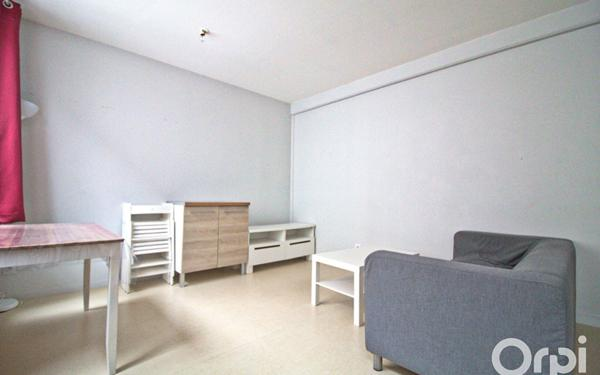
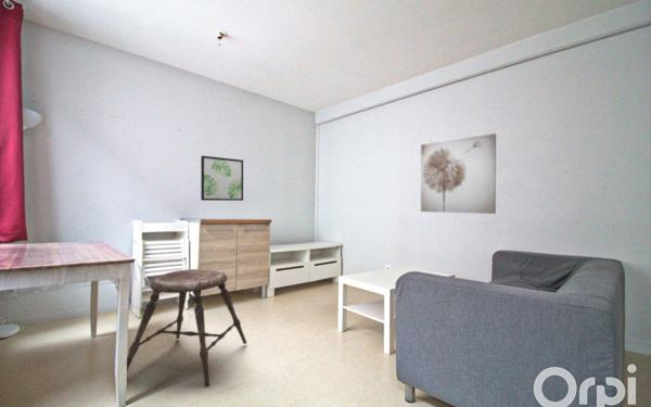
+ stool (195, 317)
+ wall art (455, 176)
+ wall art (222, 179)
